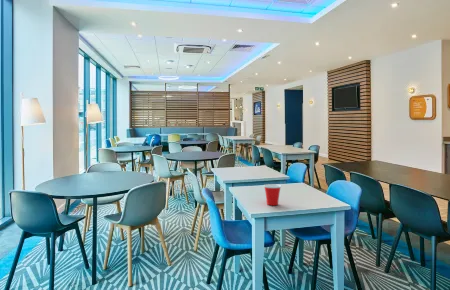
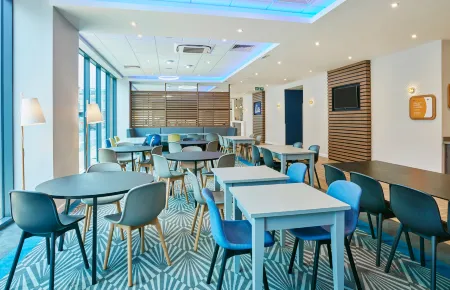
- cup (272, 194)
